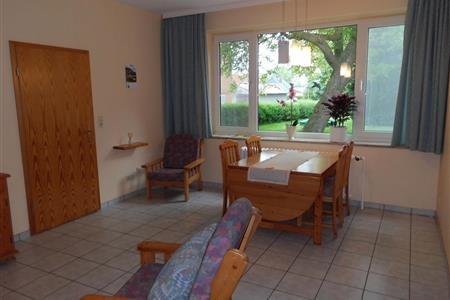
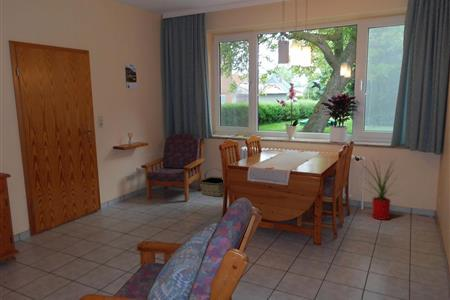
+ house plant (382, 187)
+ basket (215, 180)
